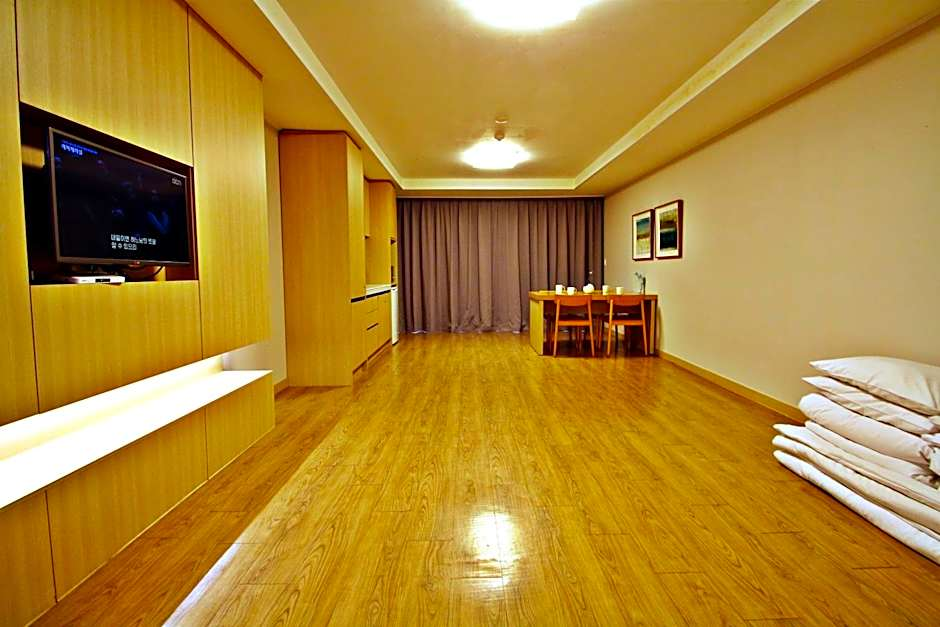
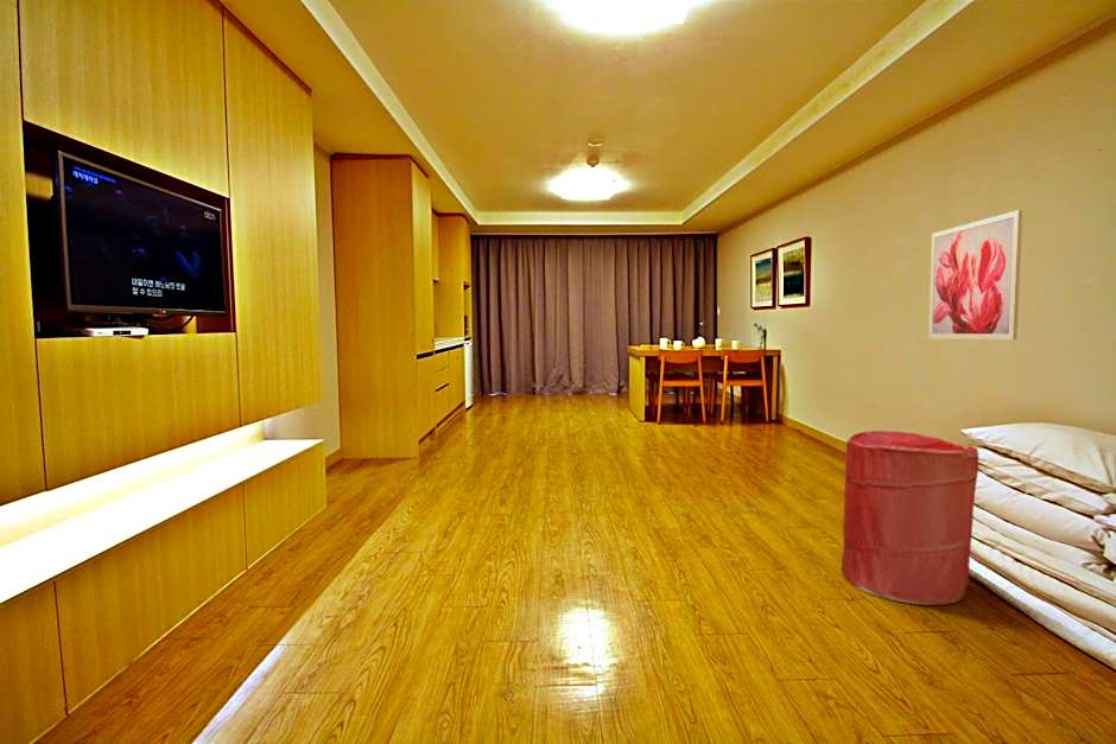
+ wall art (970, 281)
+ laundry hamper (906, 509)
